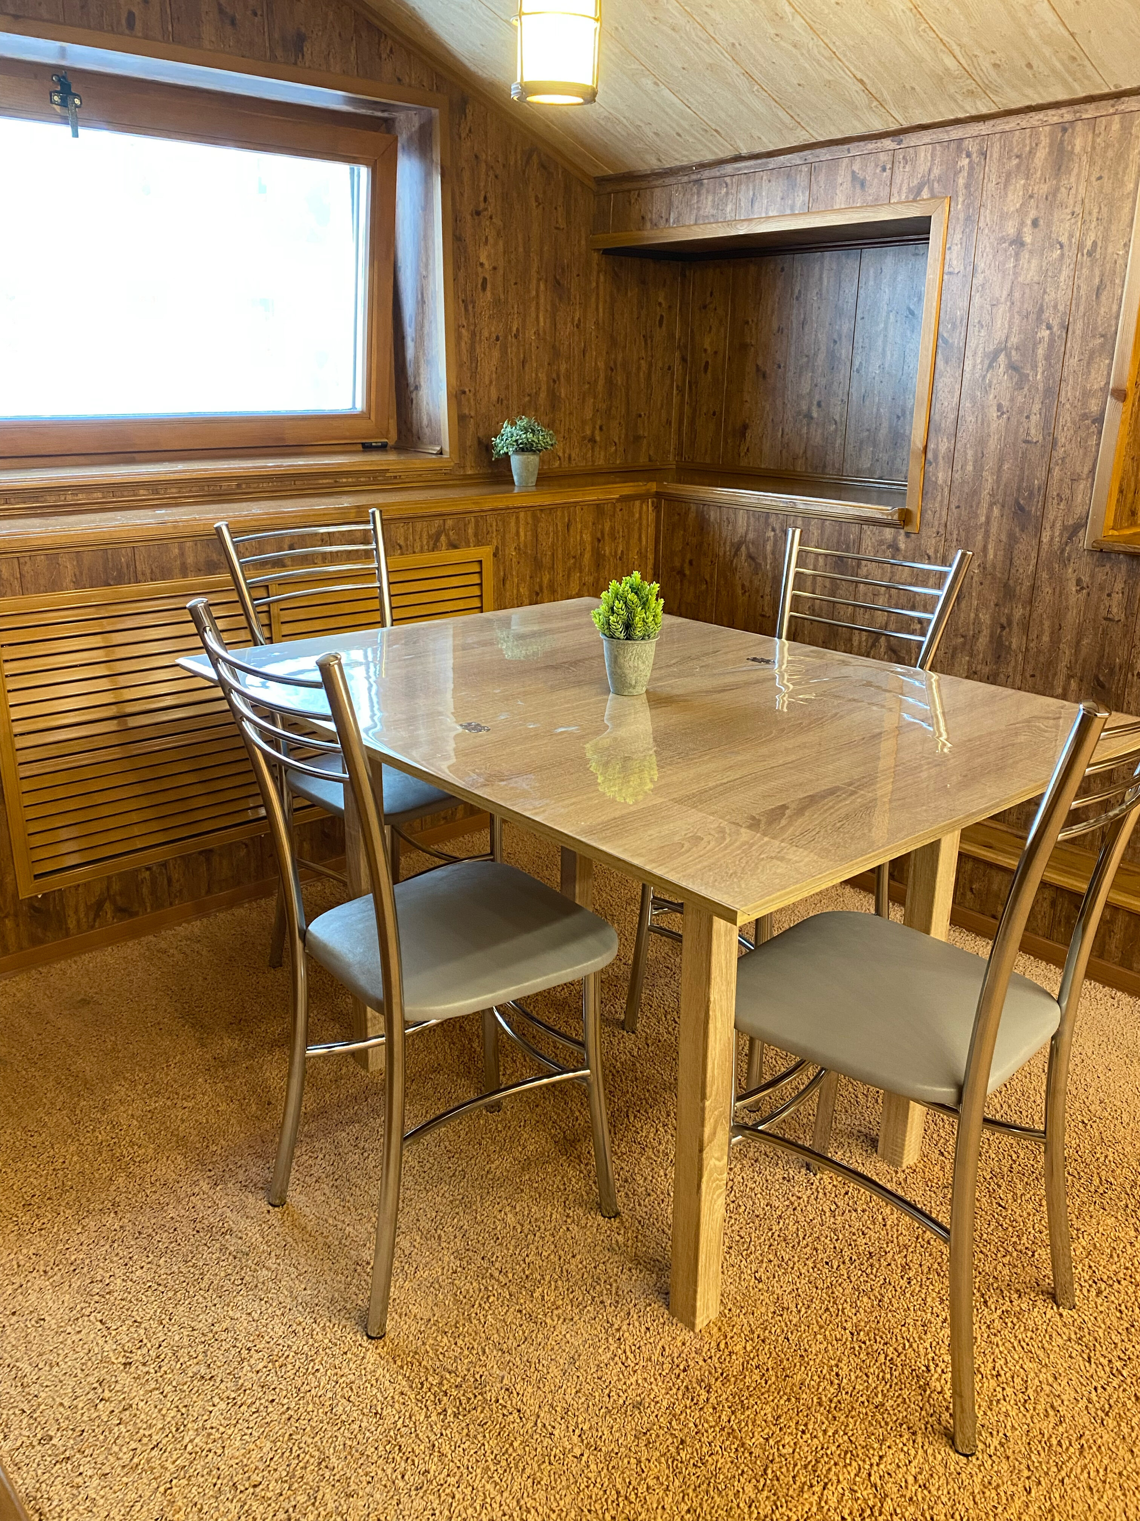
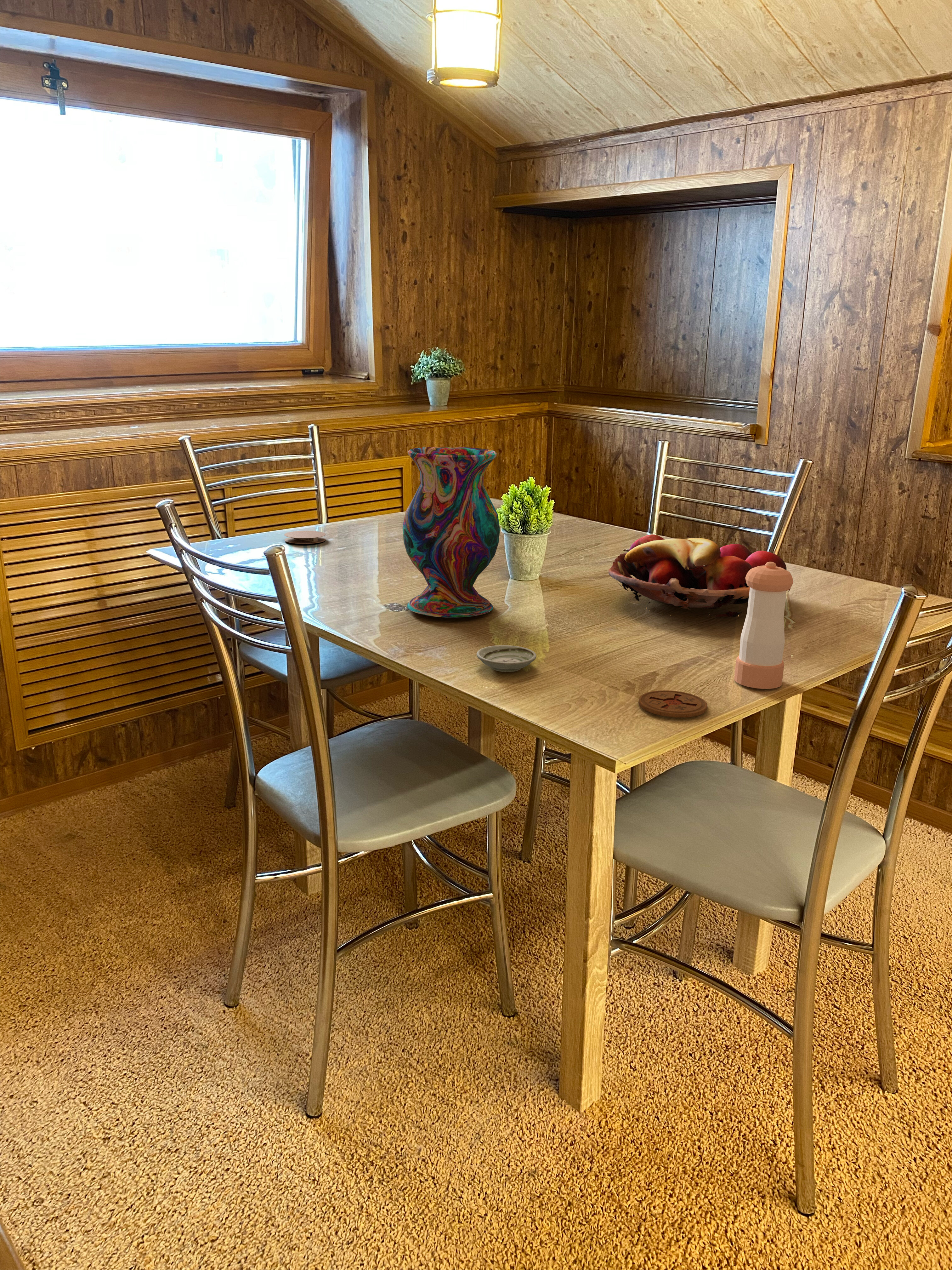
+ vase (451, 531)
+ fruit basket (699, 571)
+ coaster (672, 703)
+ saucer (506, 660)
+ pepper shaker (764, 623)
+ coaster (305, 537)
